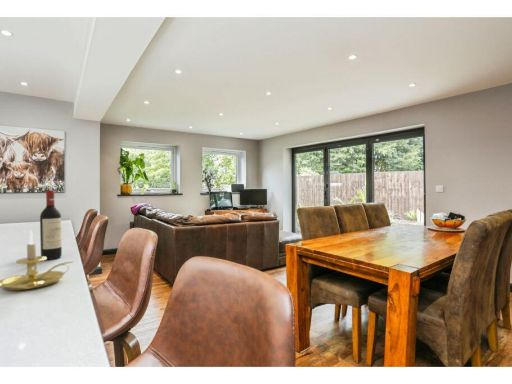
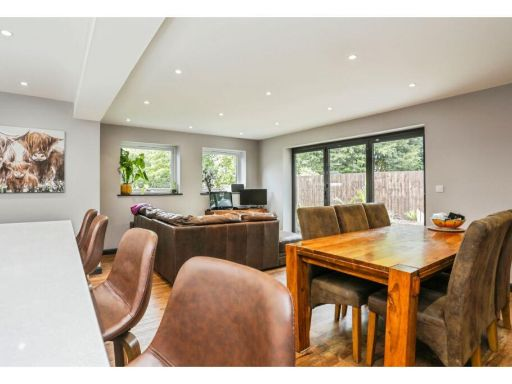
- wine bottle (50, 224)
- candle holder (36, 256)
